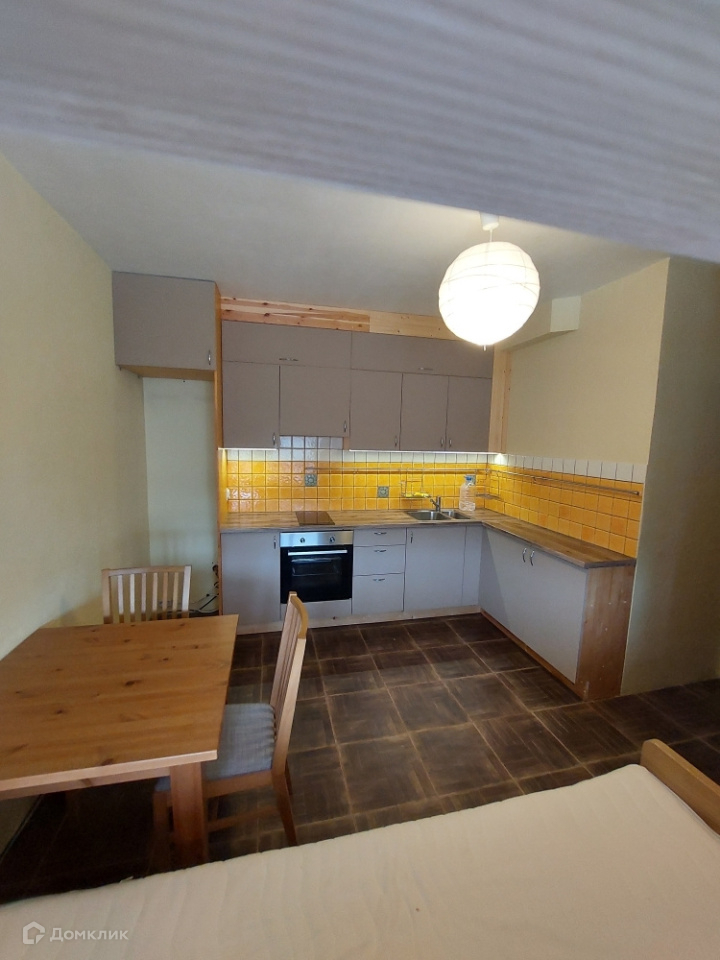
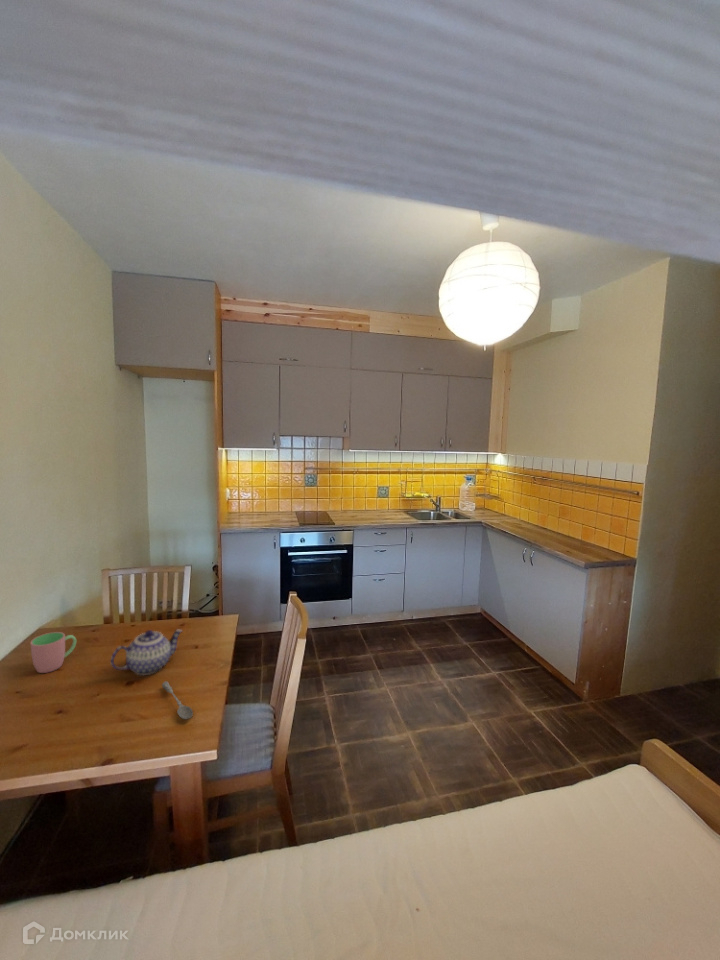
+ cup (54, 651)
+ teapot (148, 649)
+ soupspoon (176, 700)
